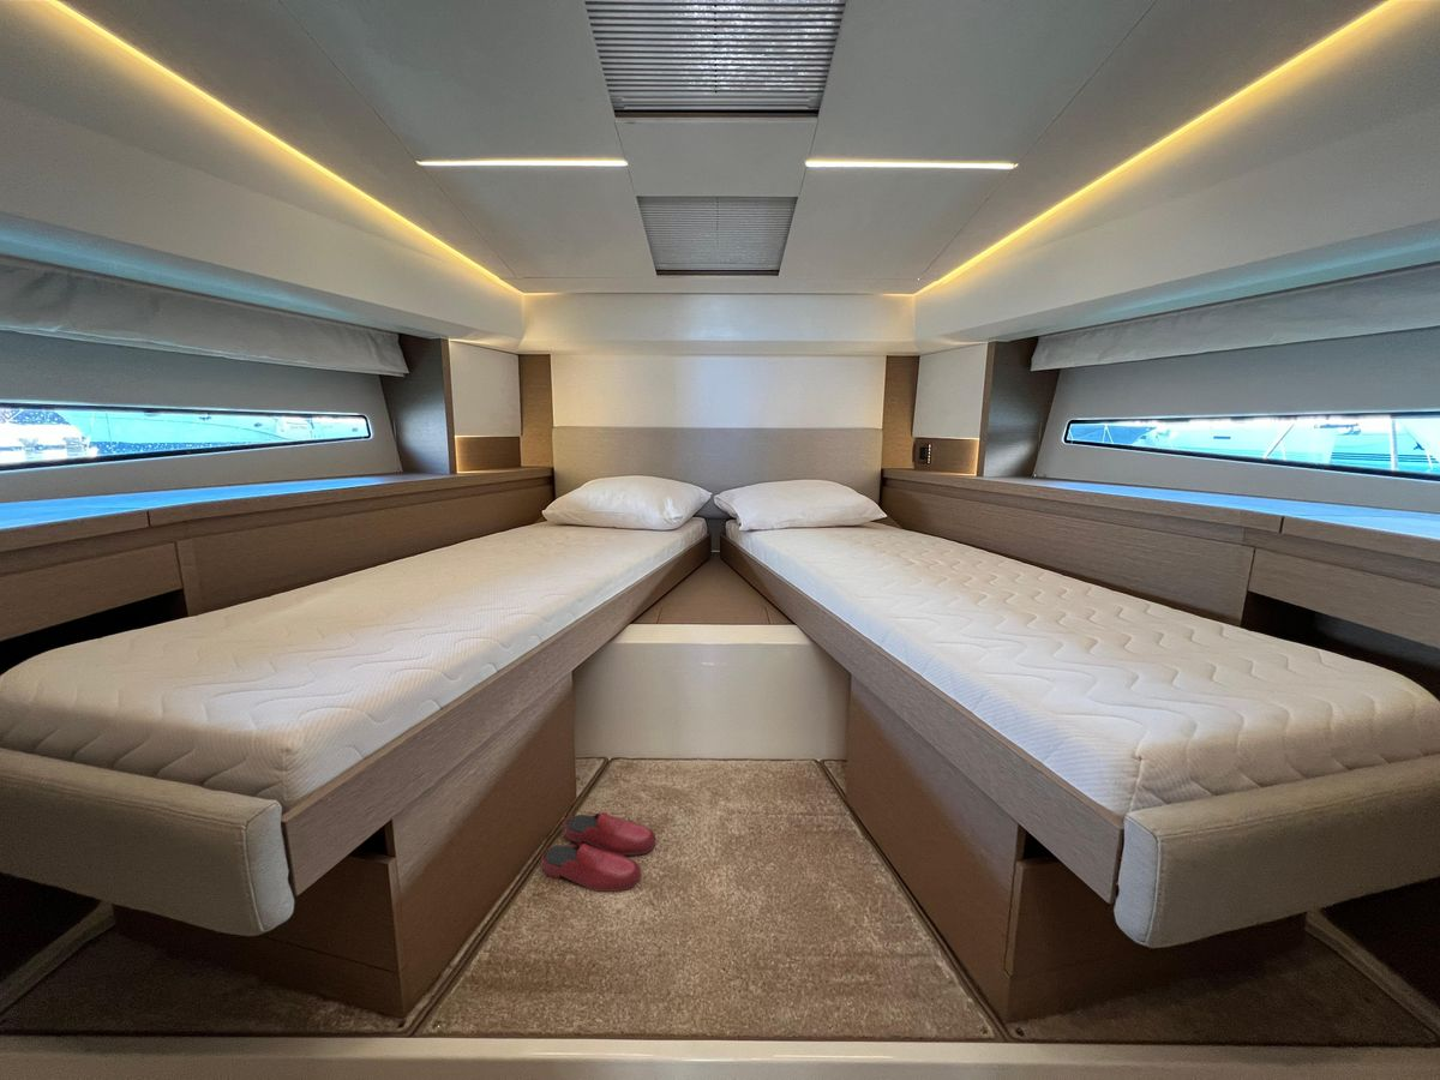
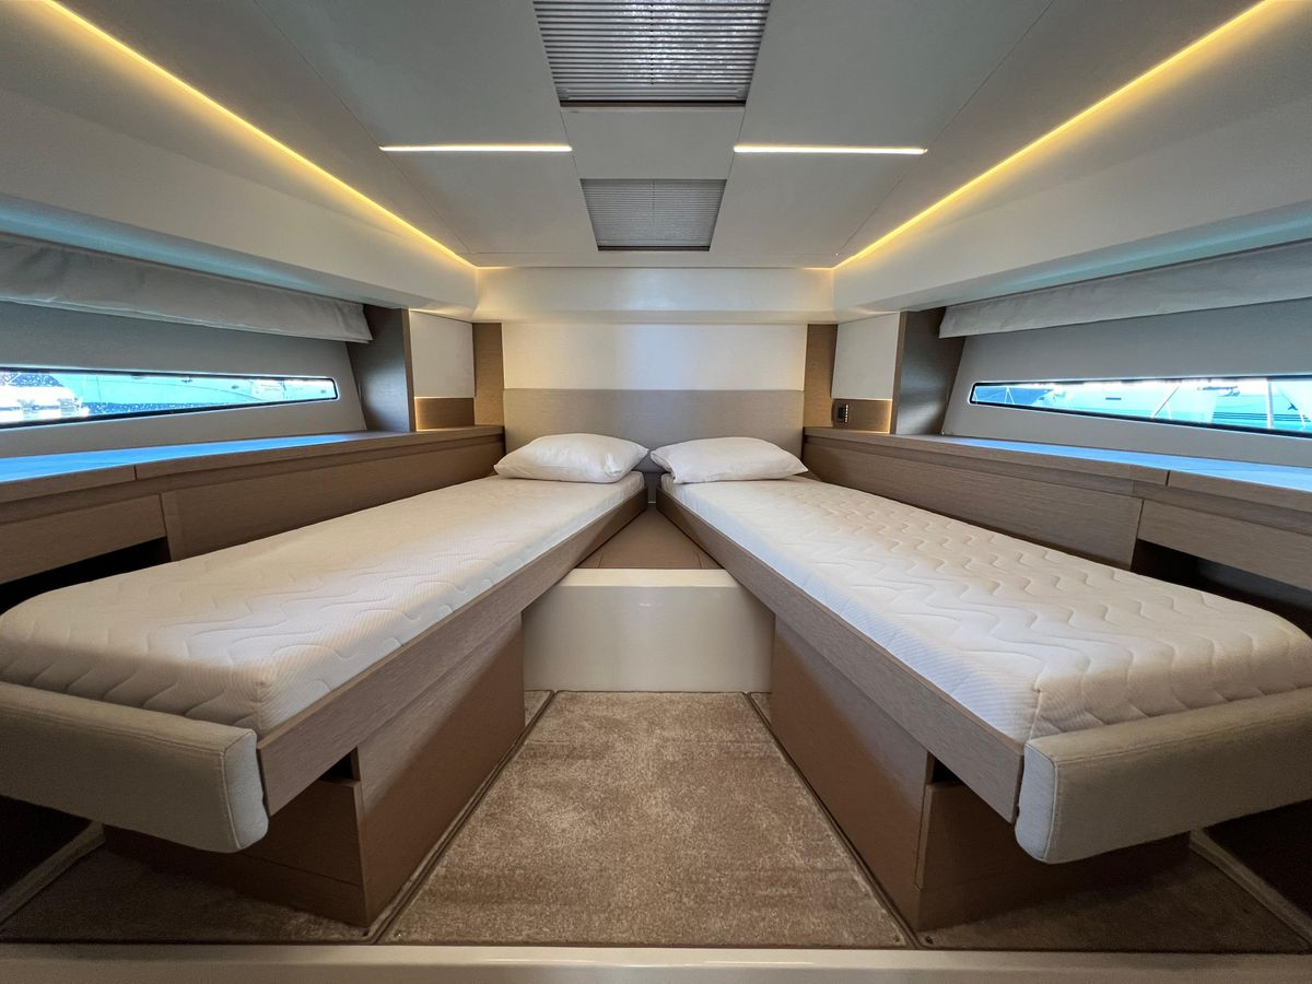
- slippers (600, 842)
